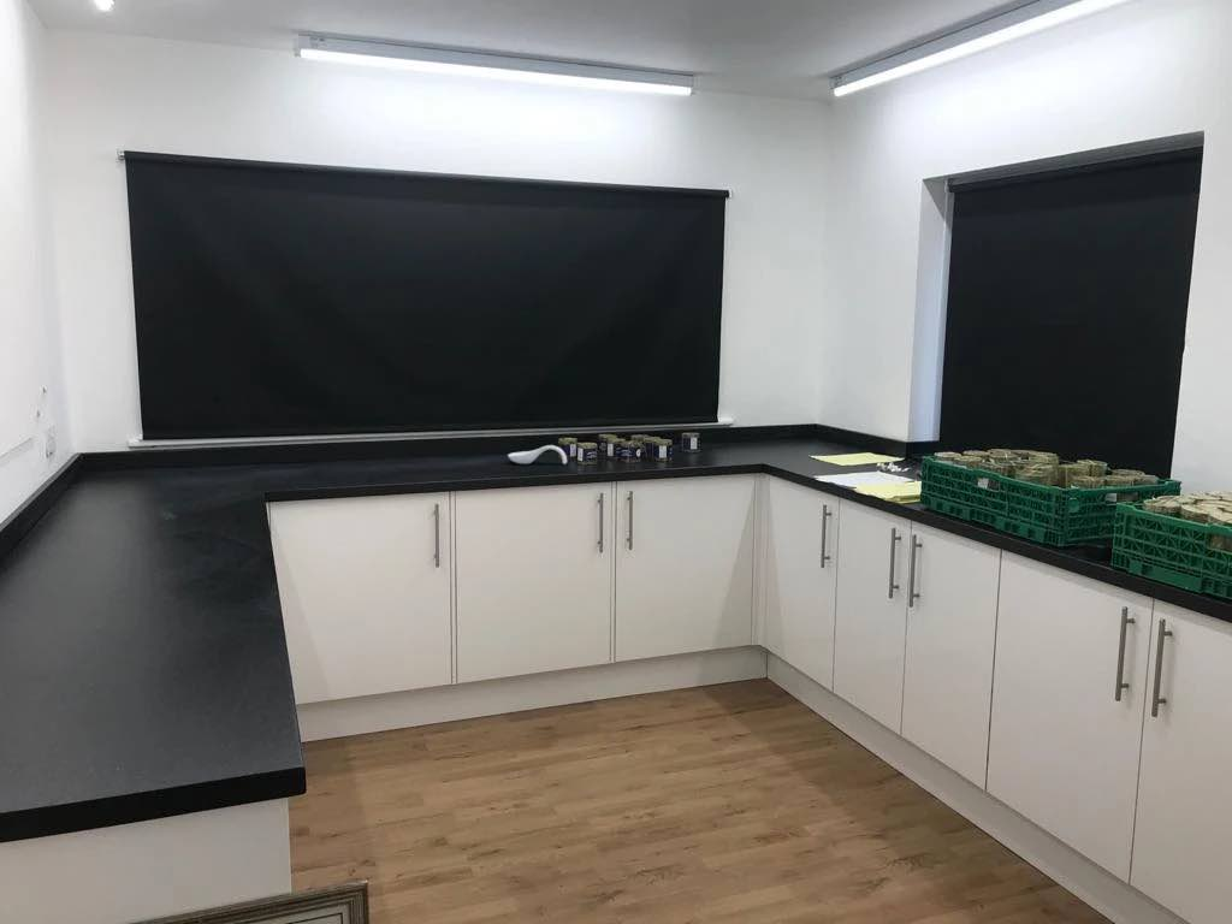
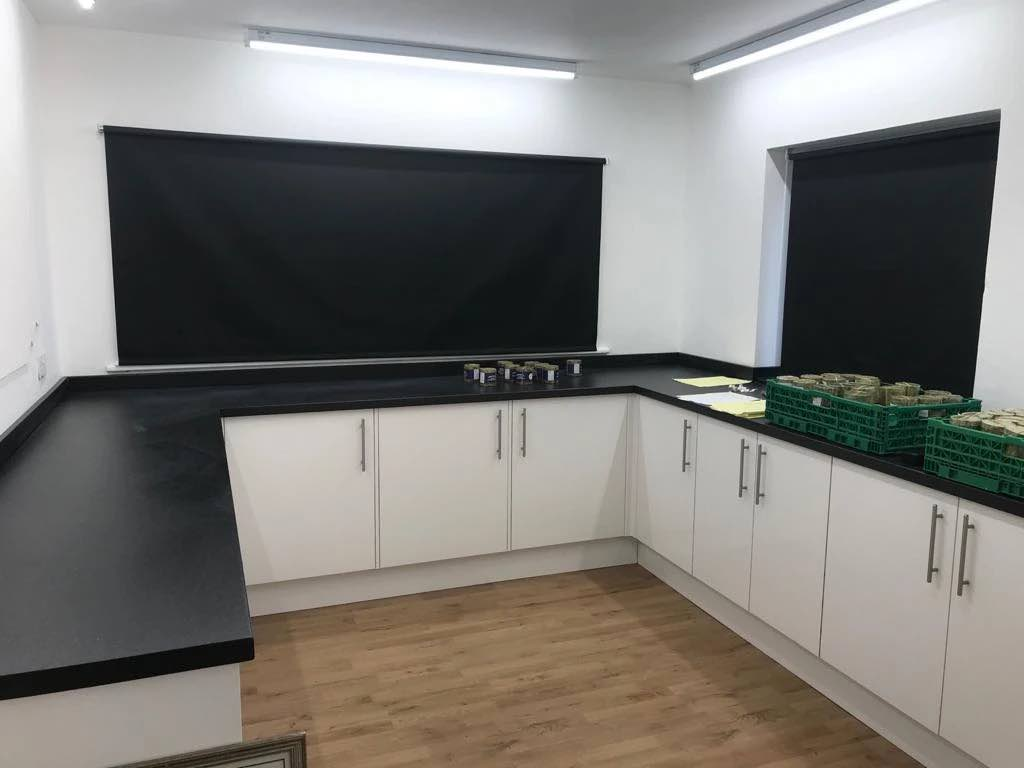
- spoon rest (537, 454)
